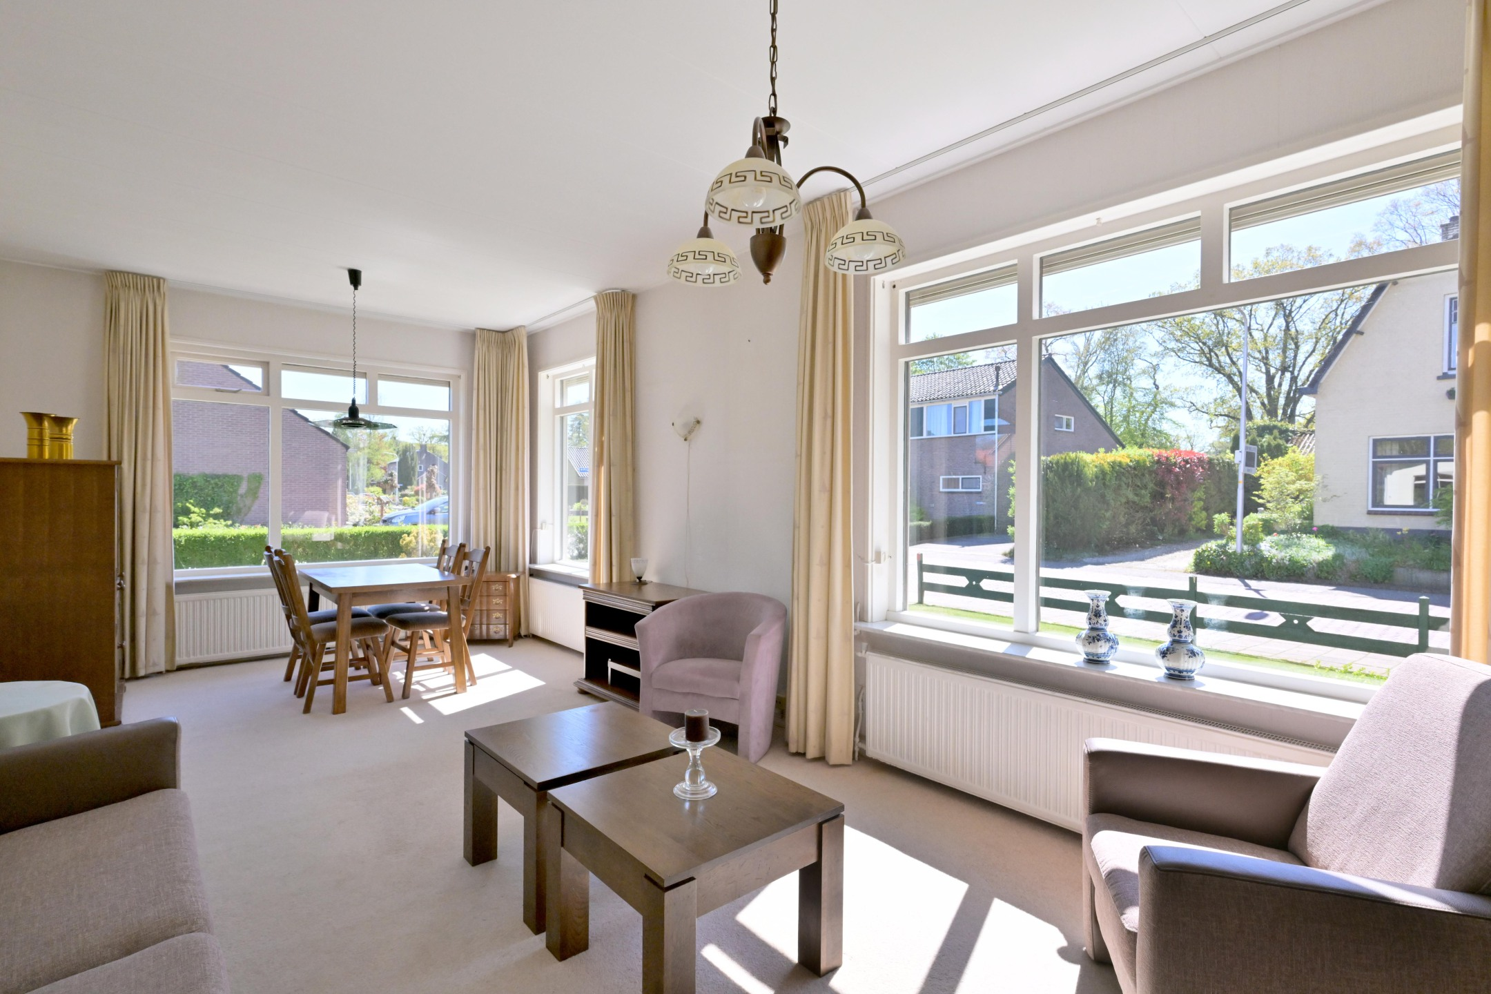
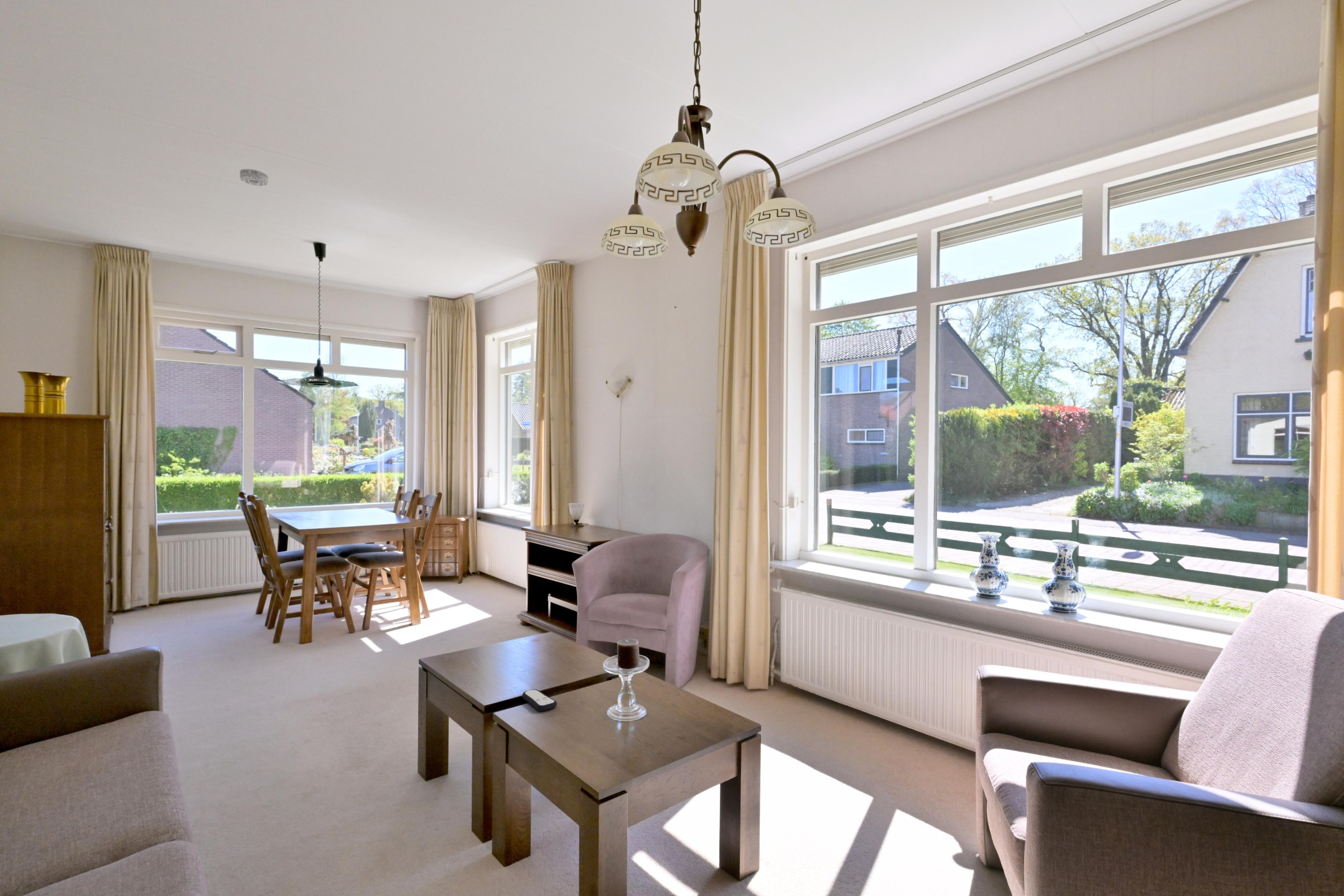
+ smoke detector (254, 177)
+ remote control (538, 699)
